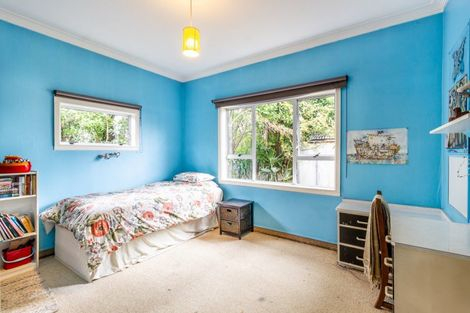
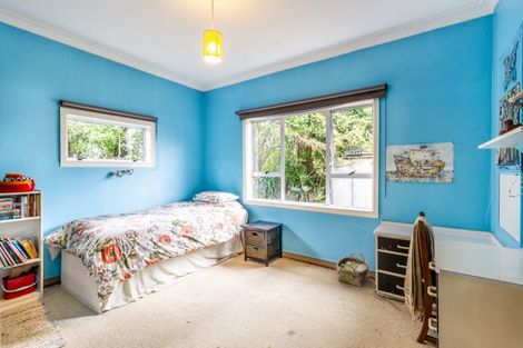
+ woven basket (353, 267)
